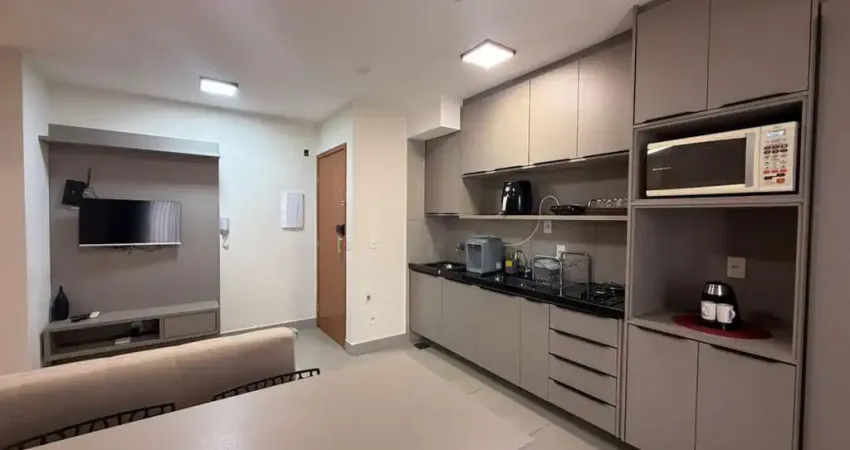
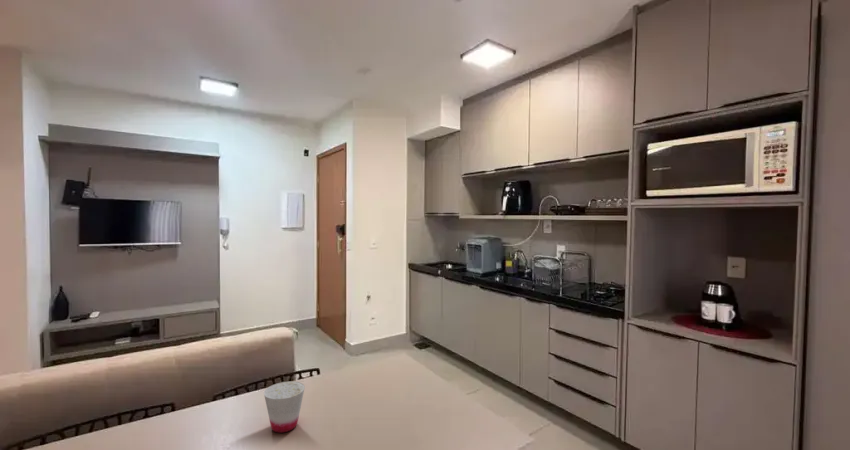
+ cup (284, 408)
